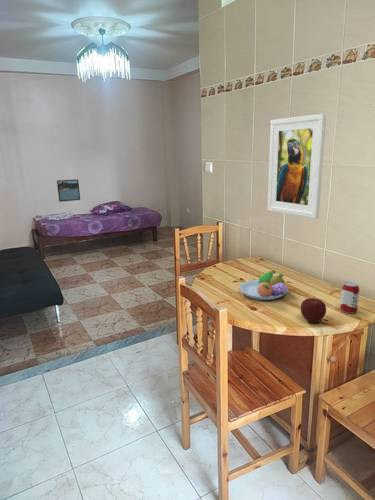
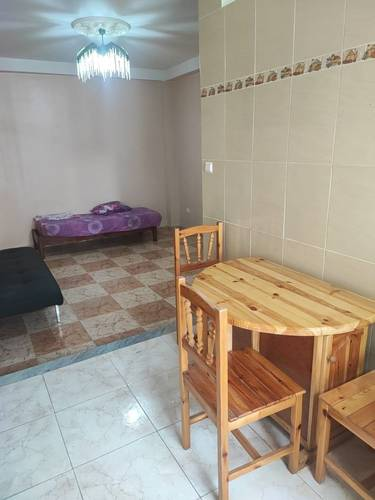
- apple (313, 309)
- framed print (68, 190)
- beverage can (349, 297)
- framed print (293, 167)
- fruit bowl (264, 283)
